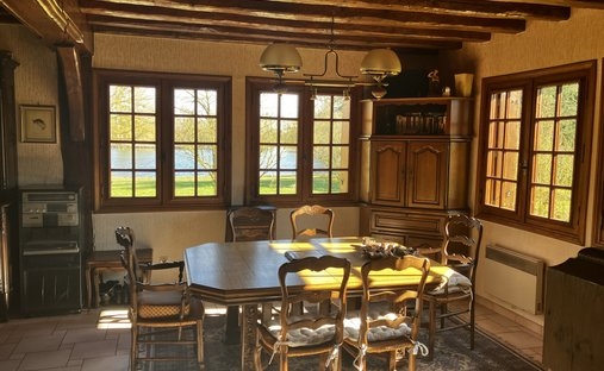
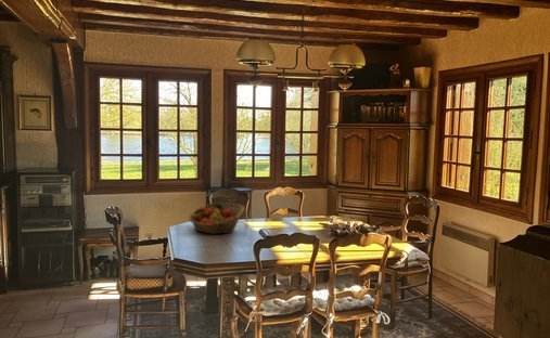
+ fruit basket (216, 218)
